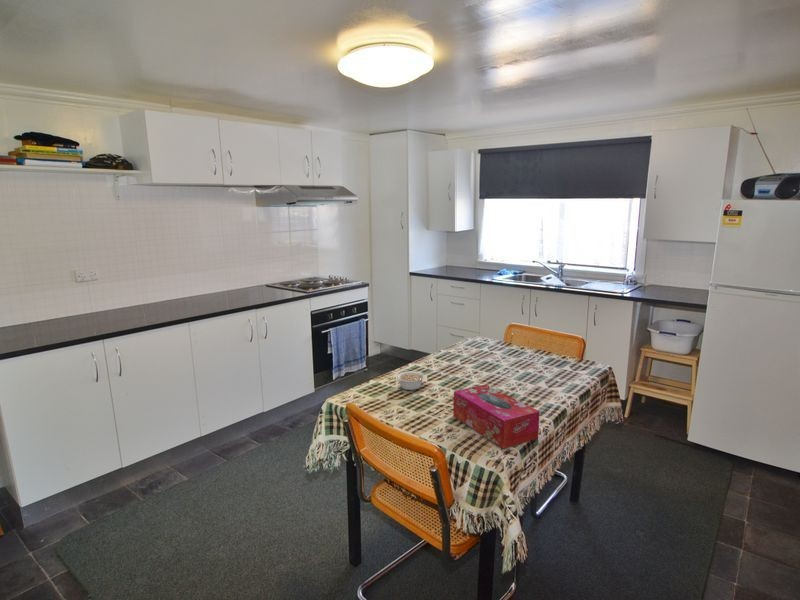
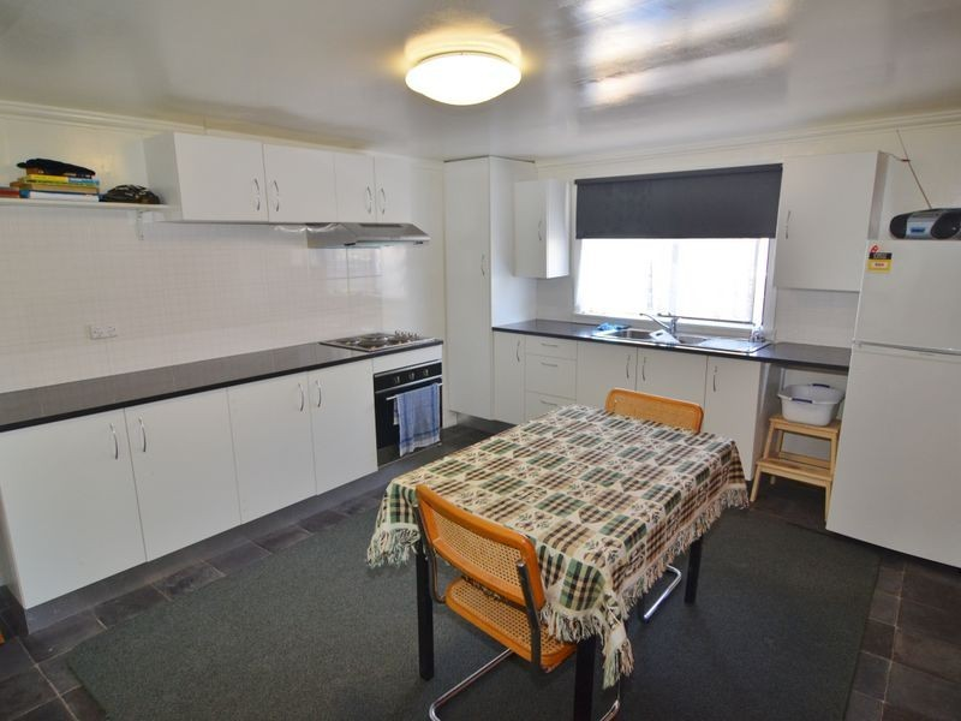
- legume (411, 379)
- tissue box (493, 413)
